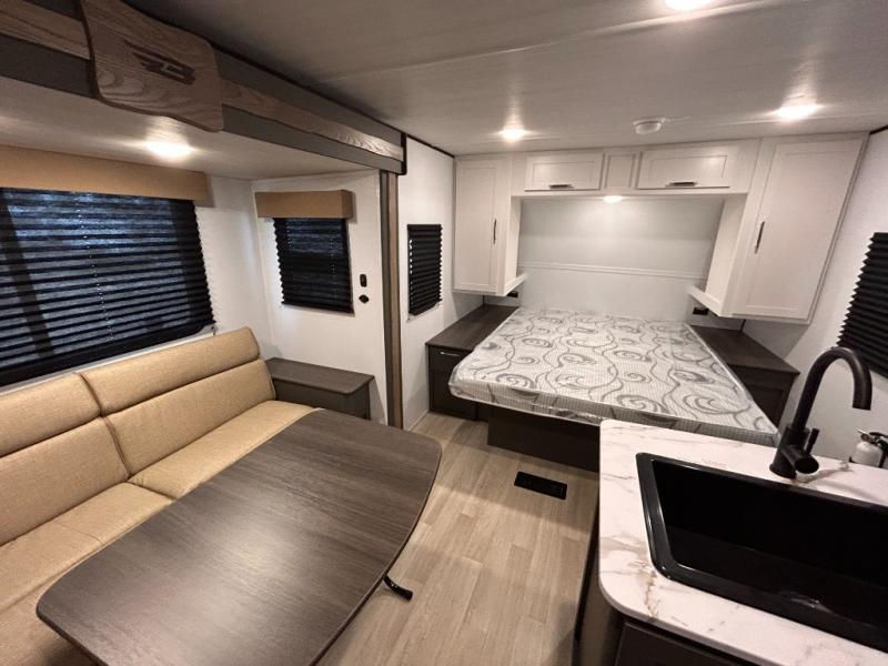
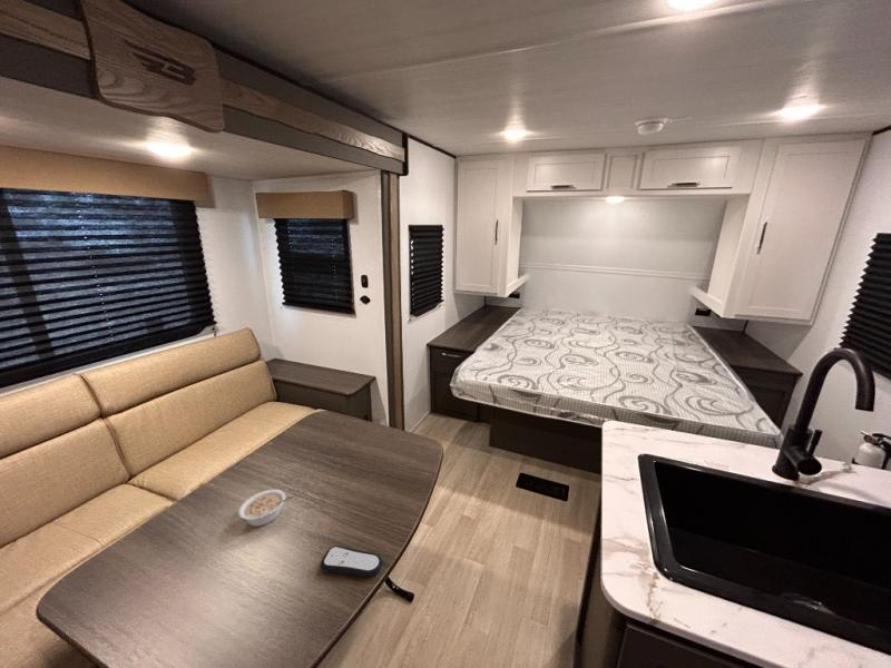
+ legume (265, 507)
+ remote control (352, 561)
